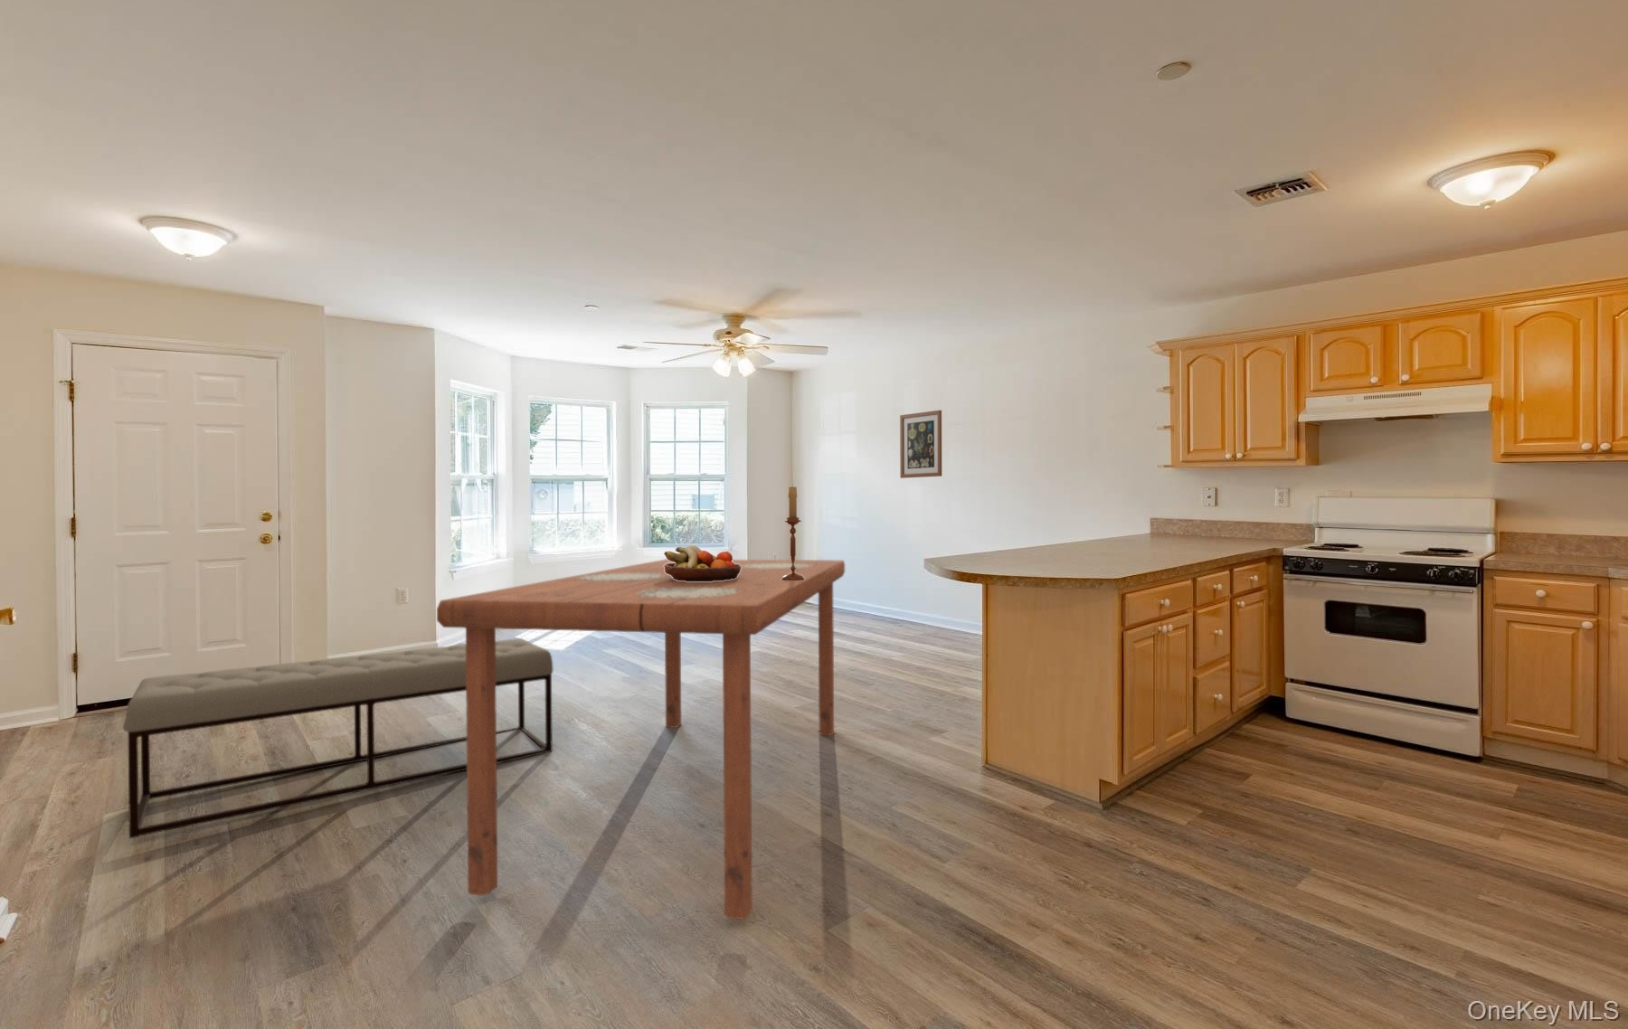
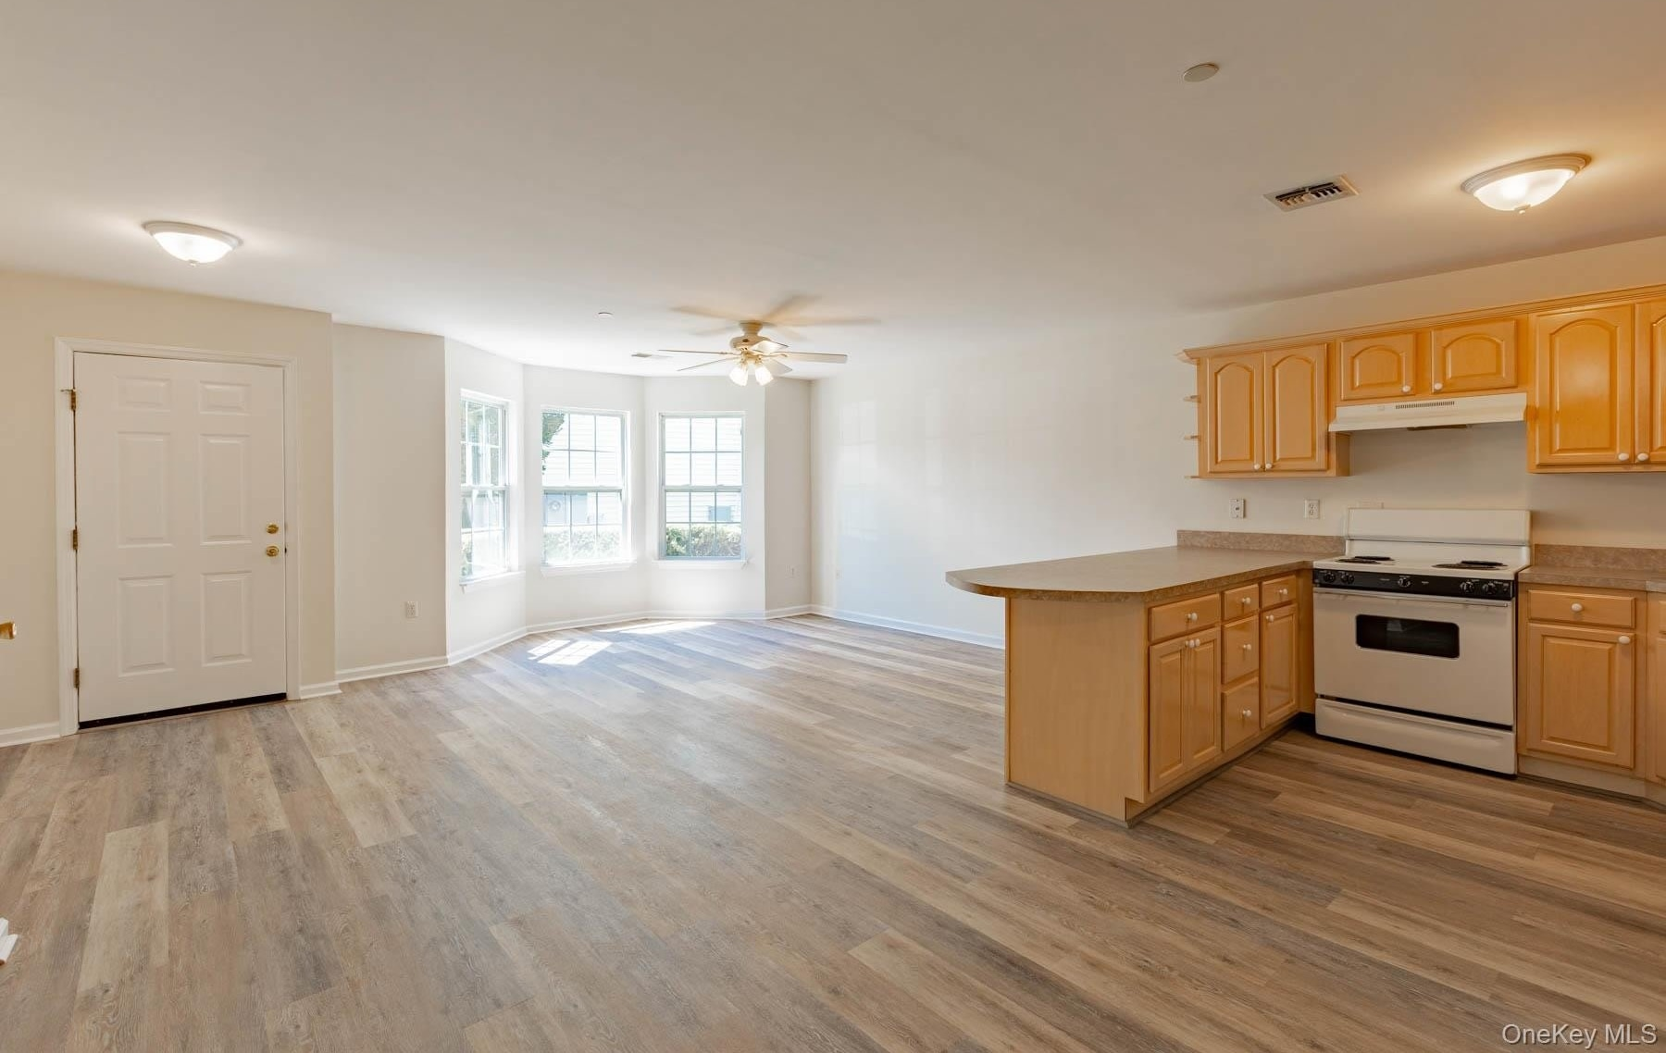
- bench (360, 718)
- fruit bowl (702, 562)
- table (681, 685)
- candlestick (792, 531)
- wall art (920, 445)
